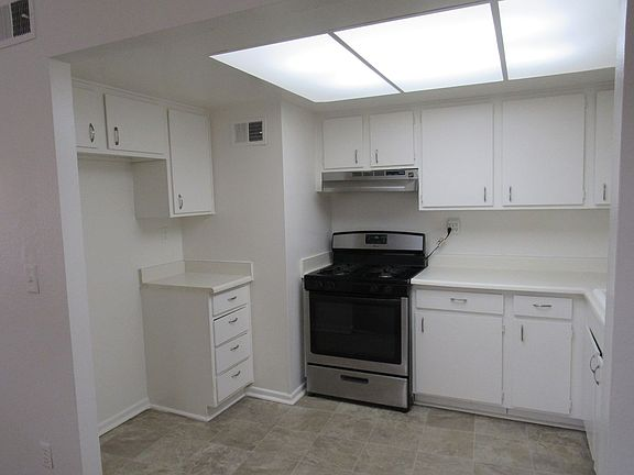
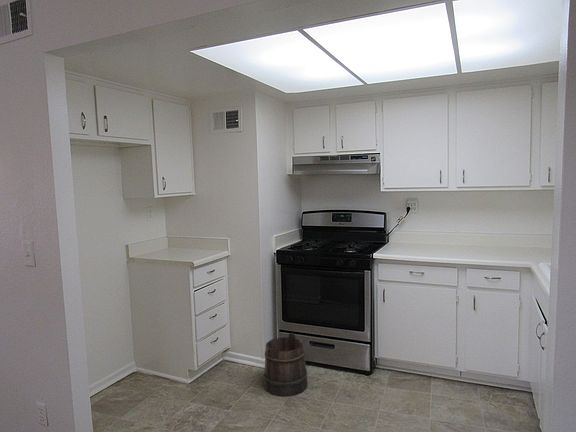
+ bucket (285, 361)
